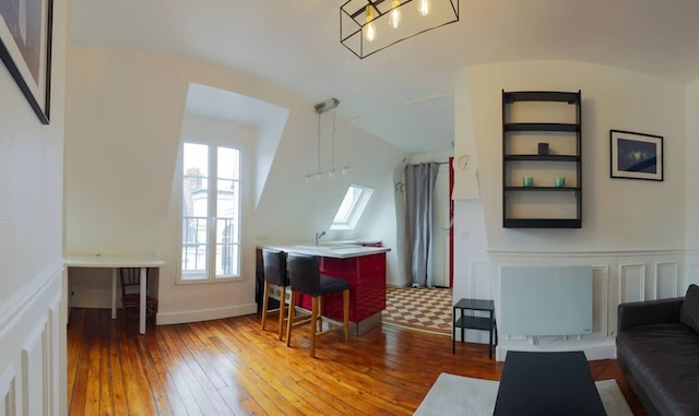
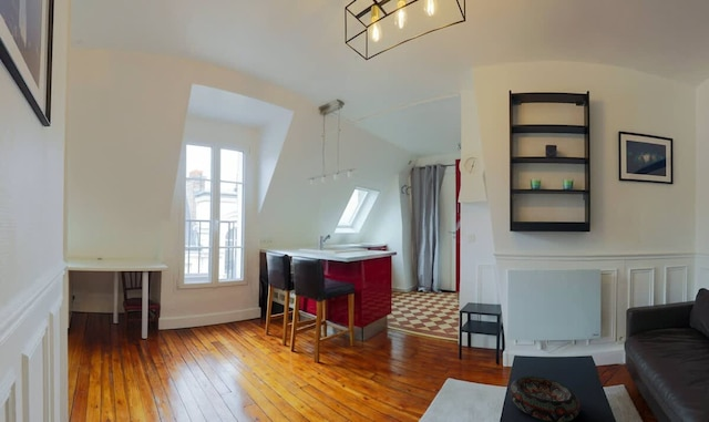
+ decorative bowl (543, 398)
